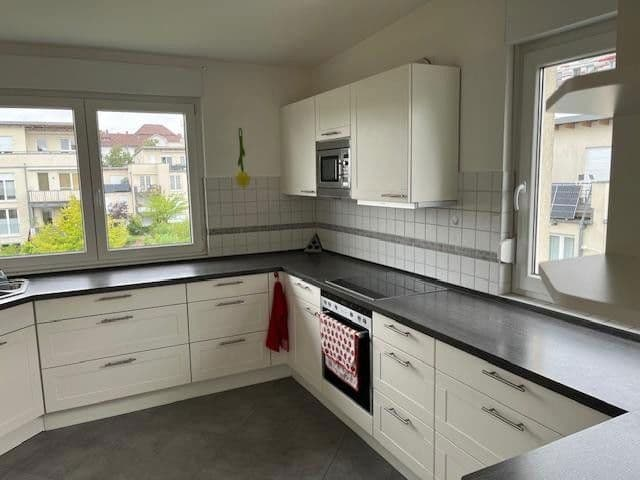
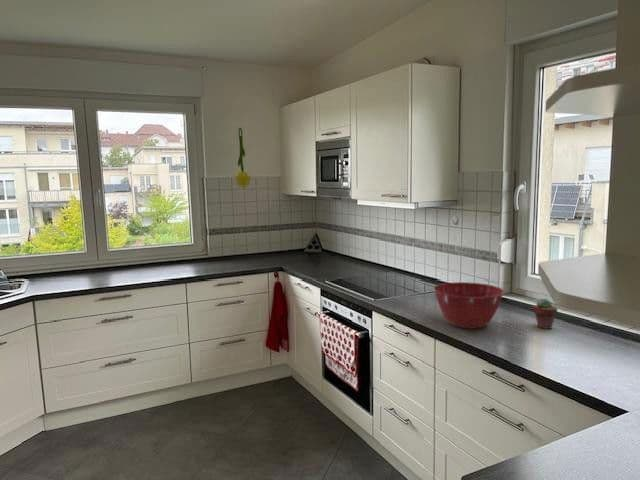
+ mixing bowl (467, 306)
+ potted succulent (545, 312)
